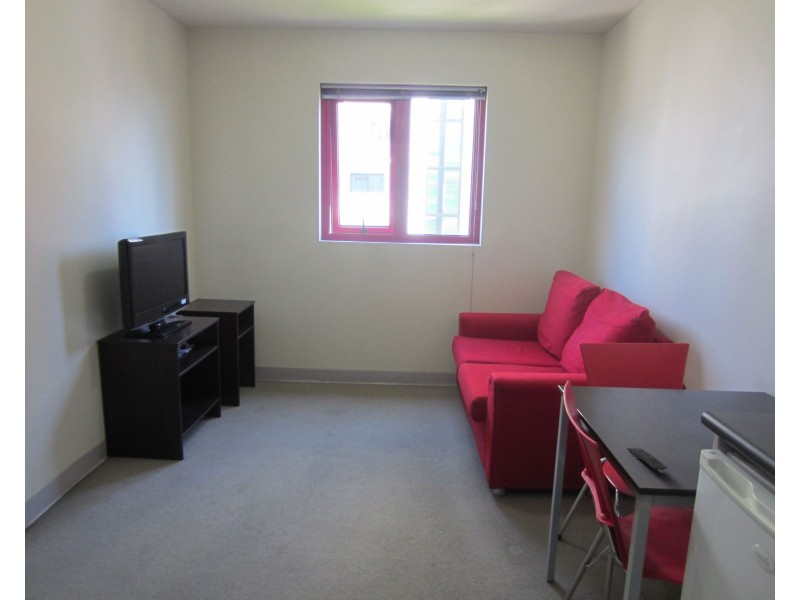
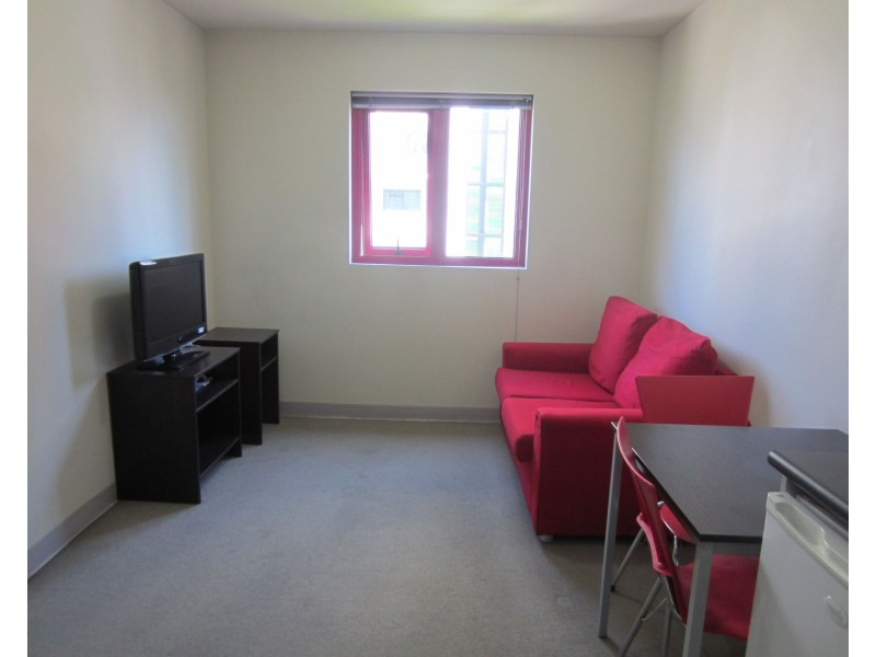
- remote control (647, 459)
